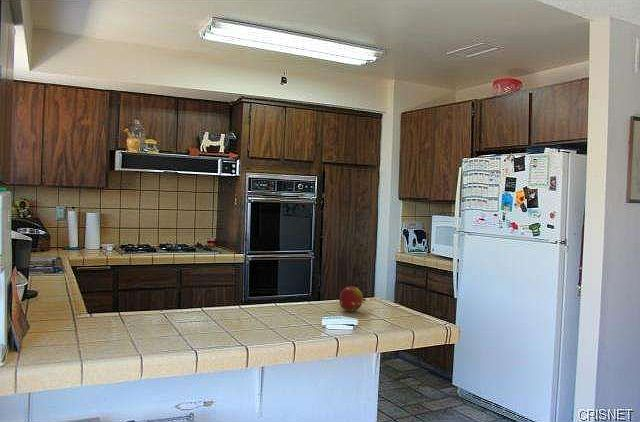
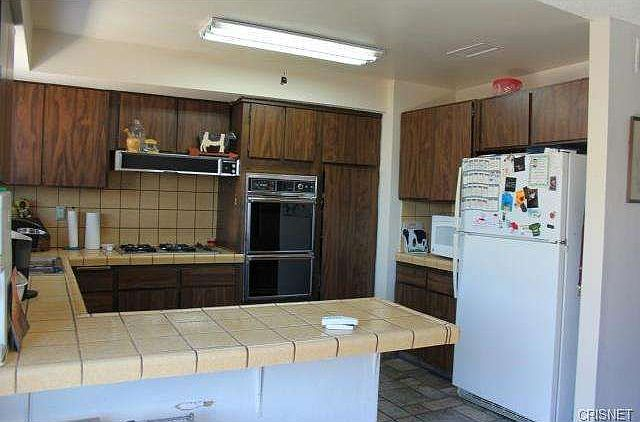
- fruit (352, 299)
